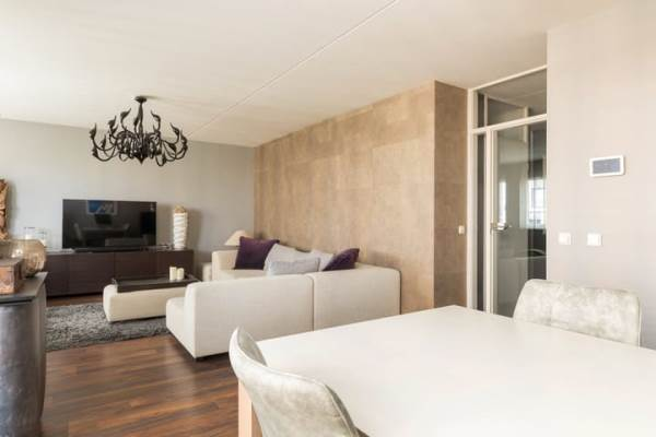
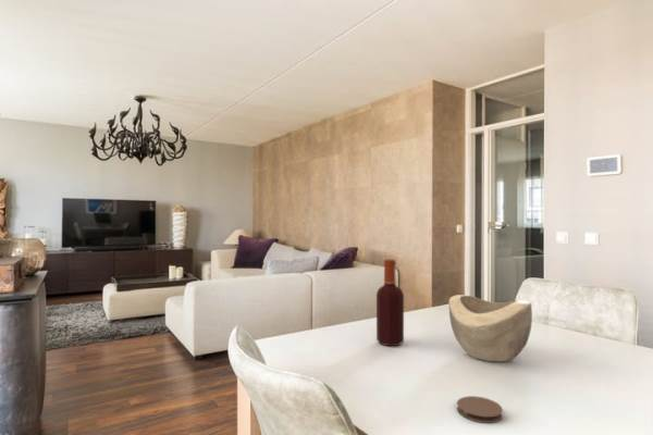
+ bottle (390, 301)
+ coaster (479, 408)
+ decorative bowl (489, 326)
